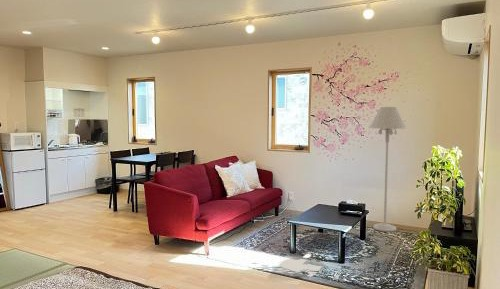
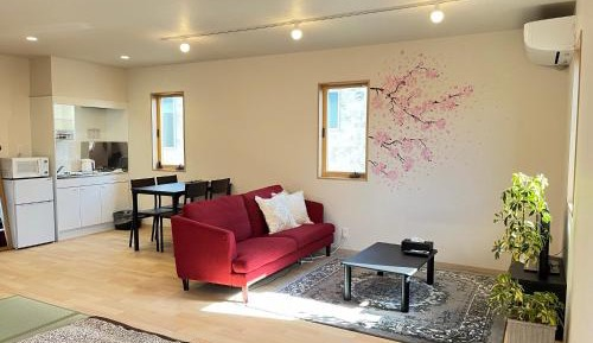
- floor lamp (386, 168)
